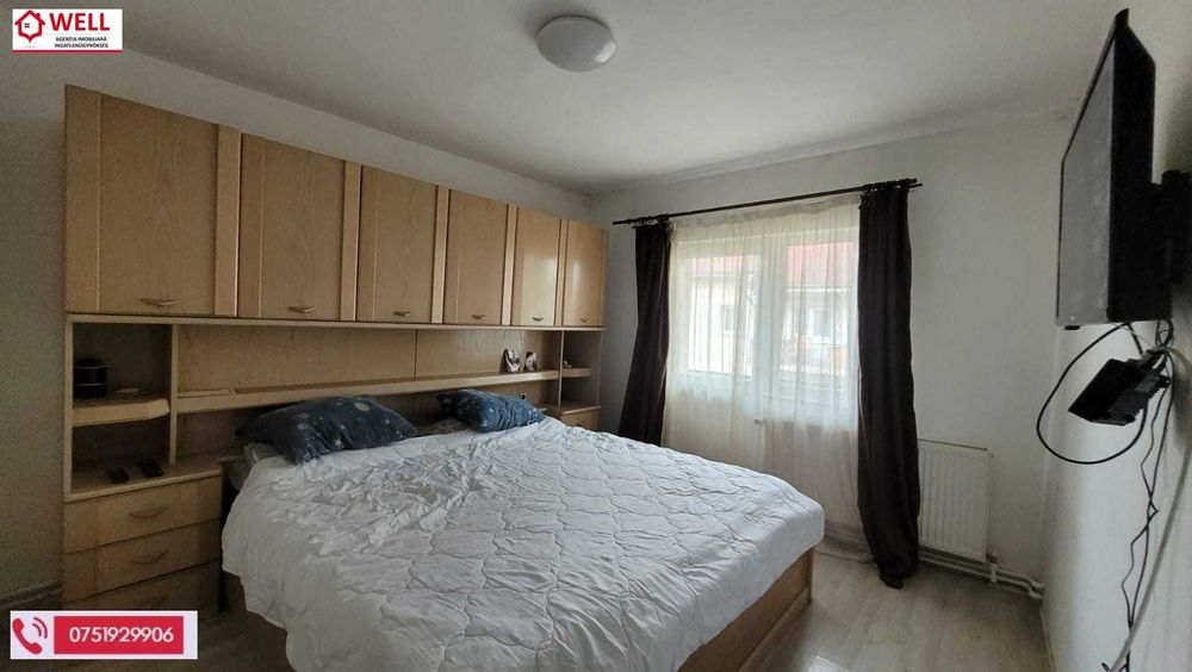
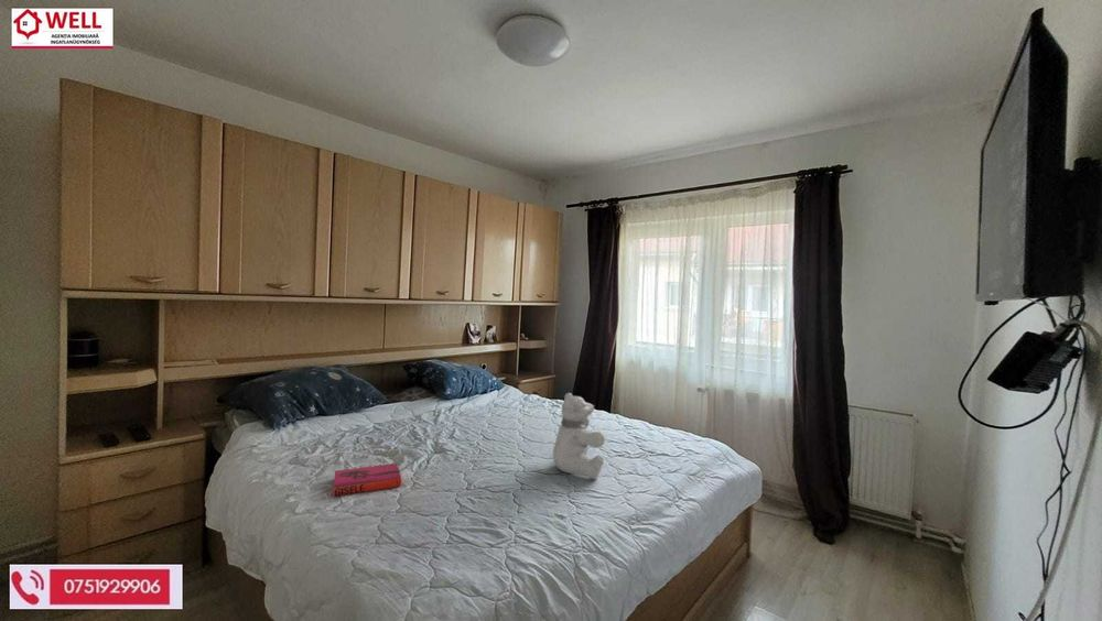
+ teddy bear (583, 431)
+ hardback book (367, 478)
